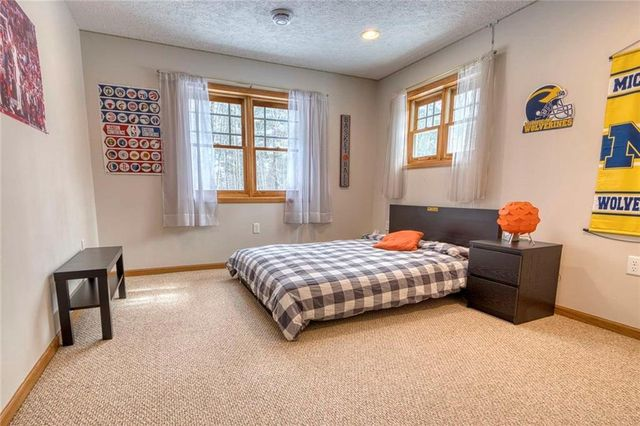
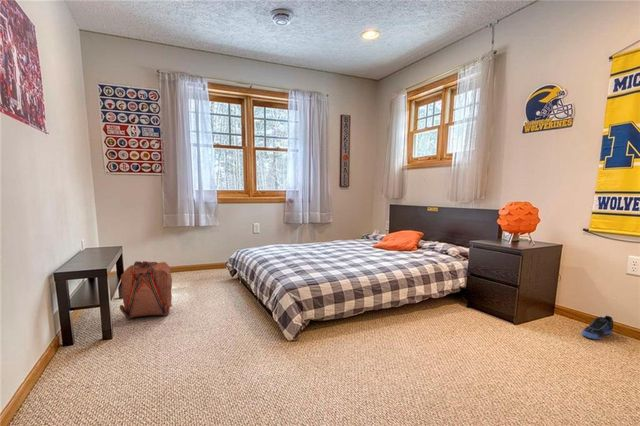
+ sneaker (597, 326)
+ backpack (148, 288)
